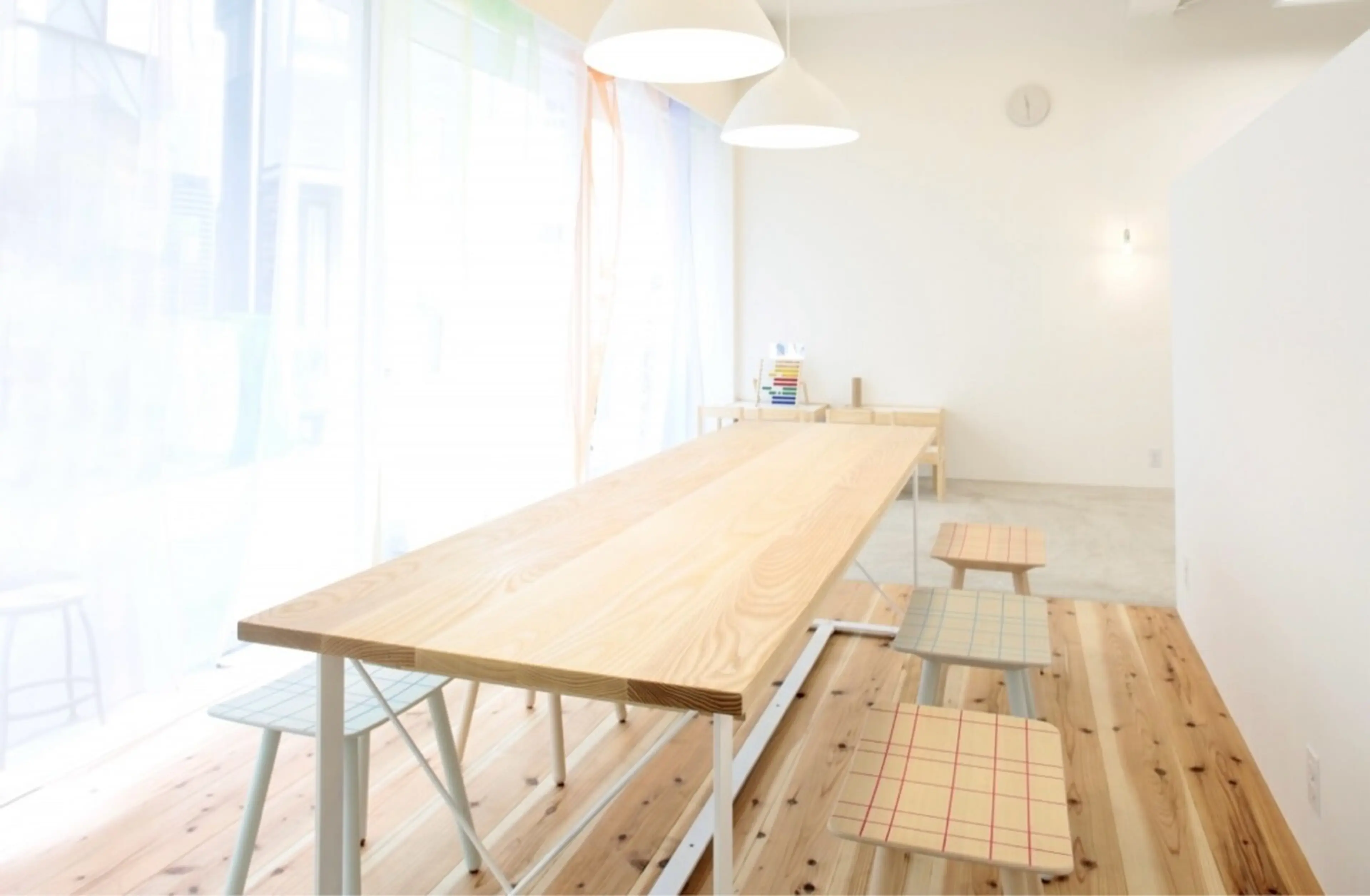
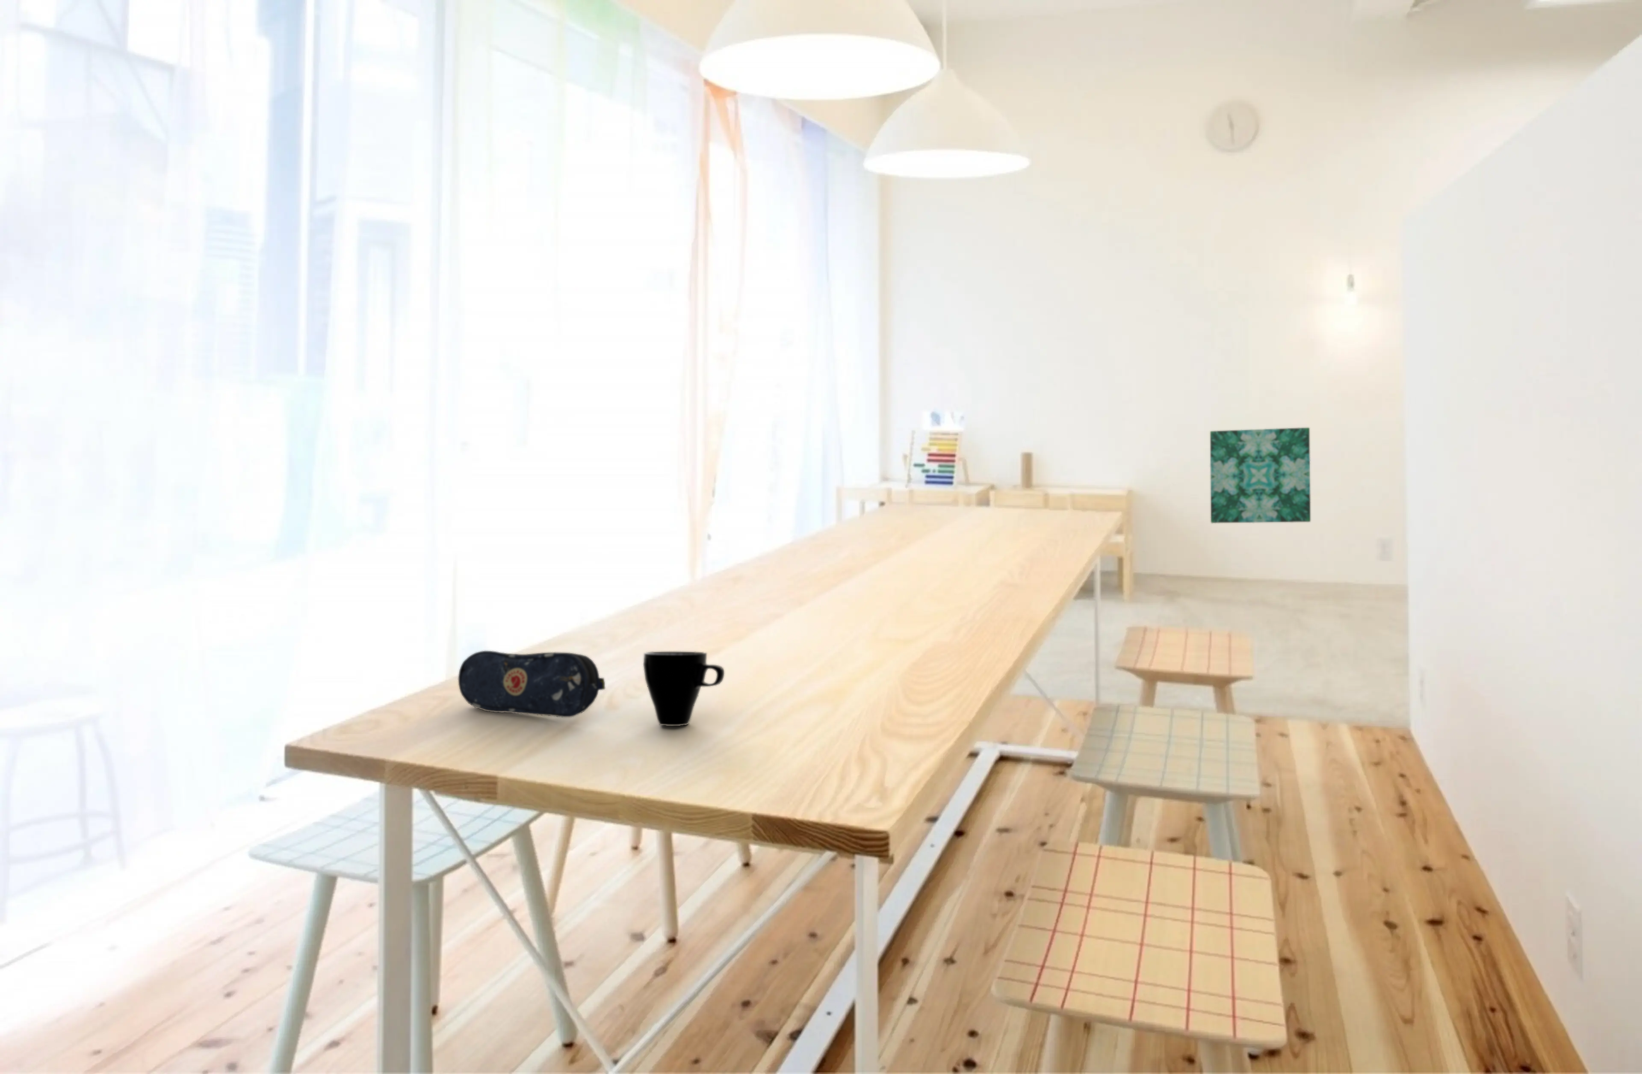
+ pencil case (527, 682)
+ wall art (1260, 476)
+ cup (684, 688)
